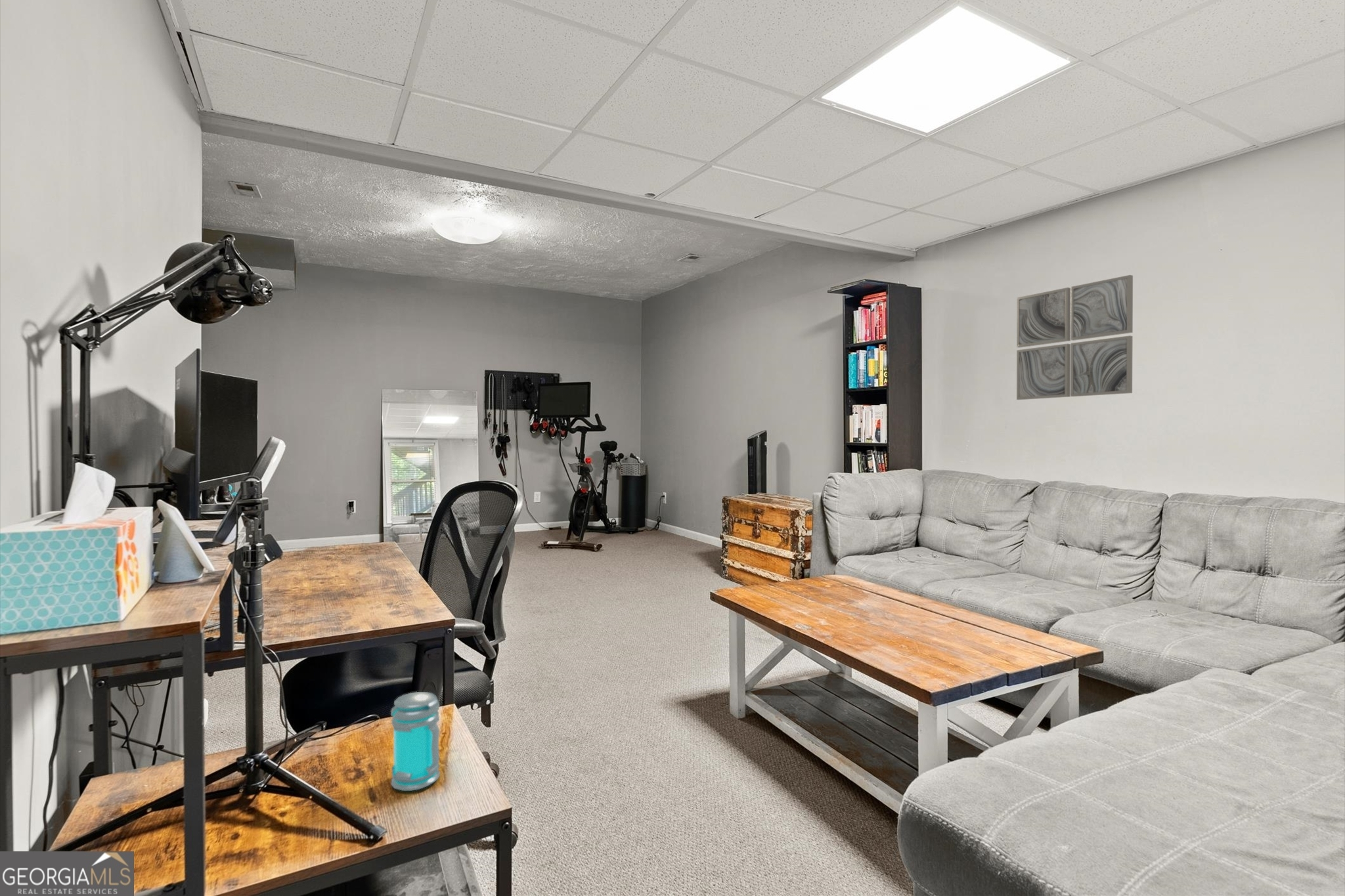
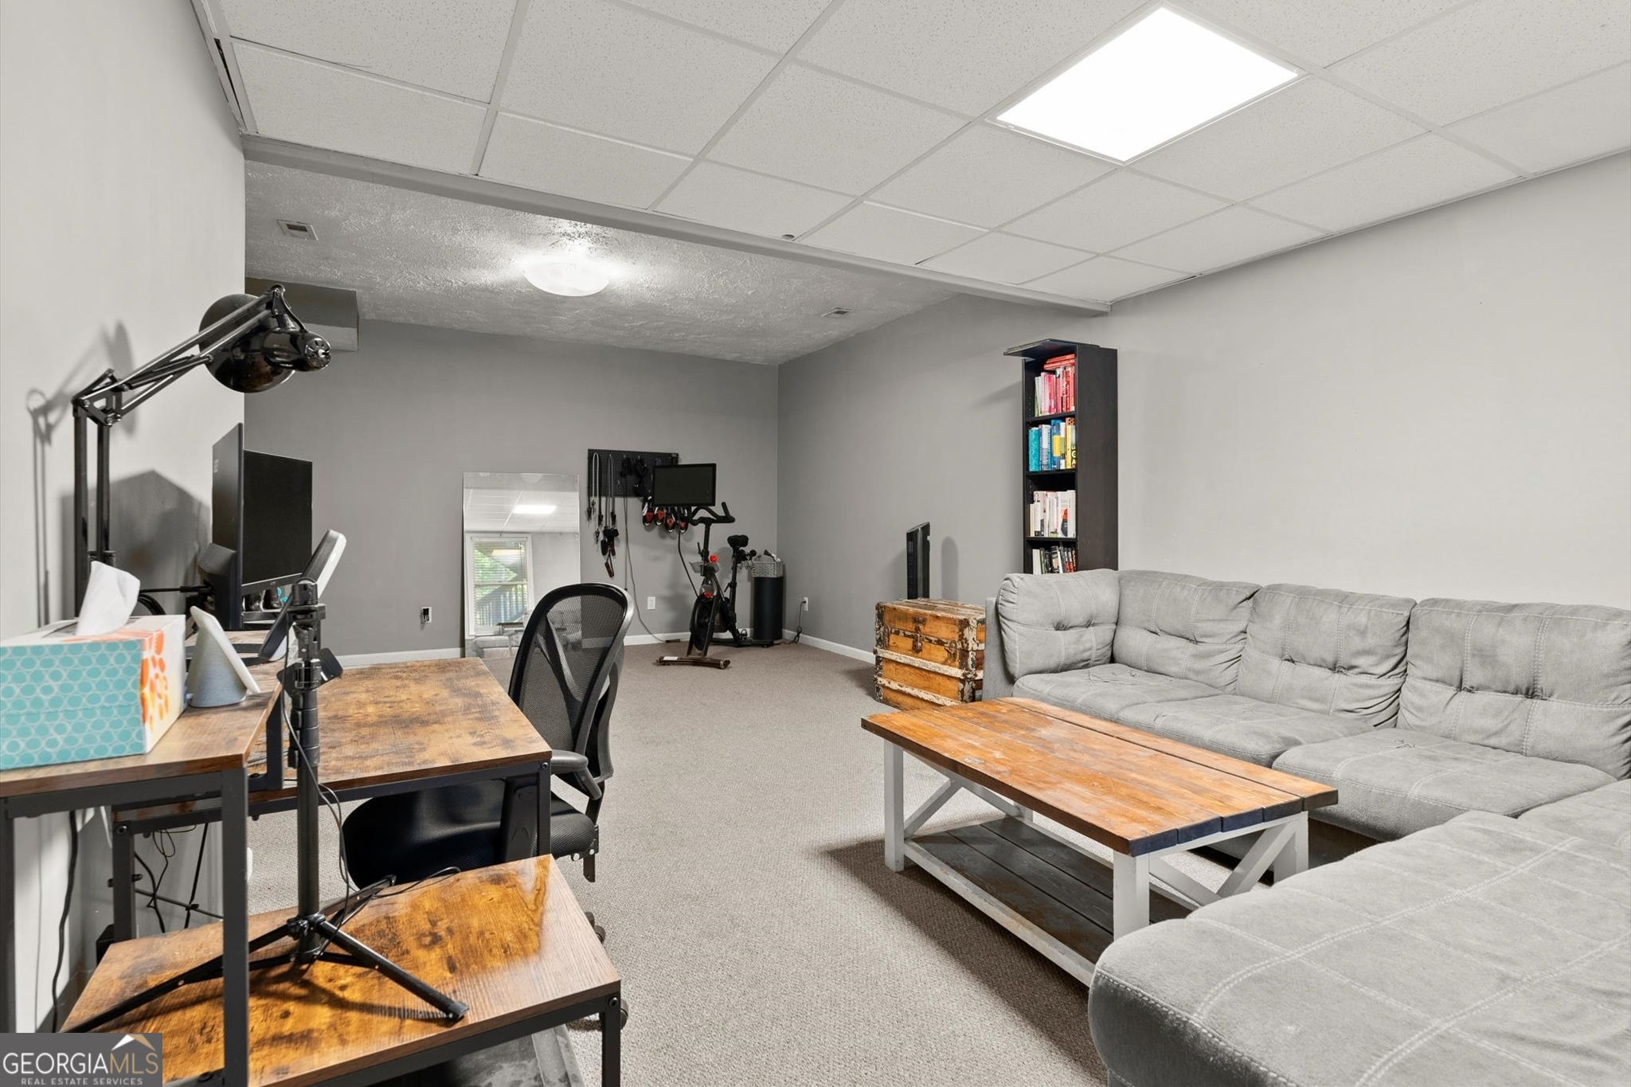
- wall art (1069, 341)
- jar (416, 738)
